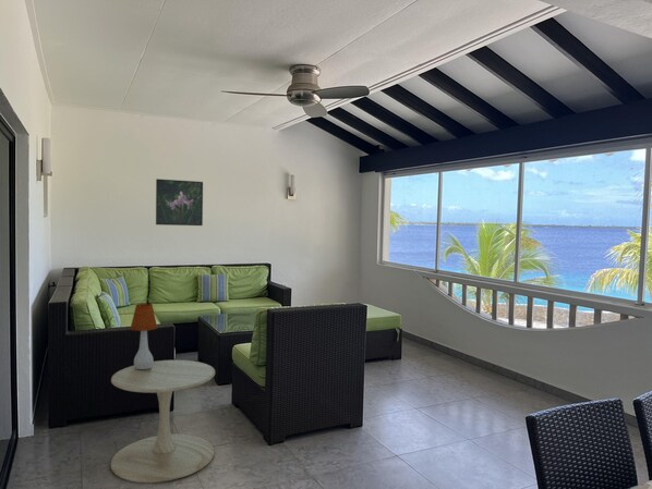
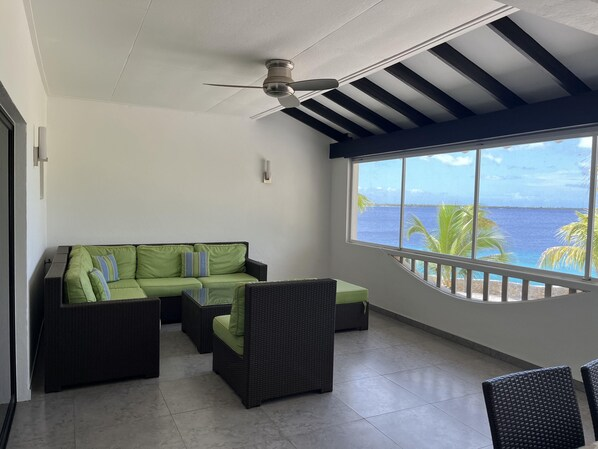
- table lamp (143, 335)
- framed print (179, 203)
- side table (164, 415)
